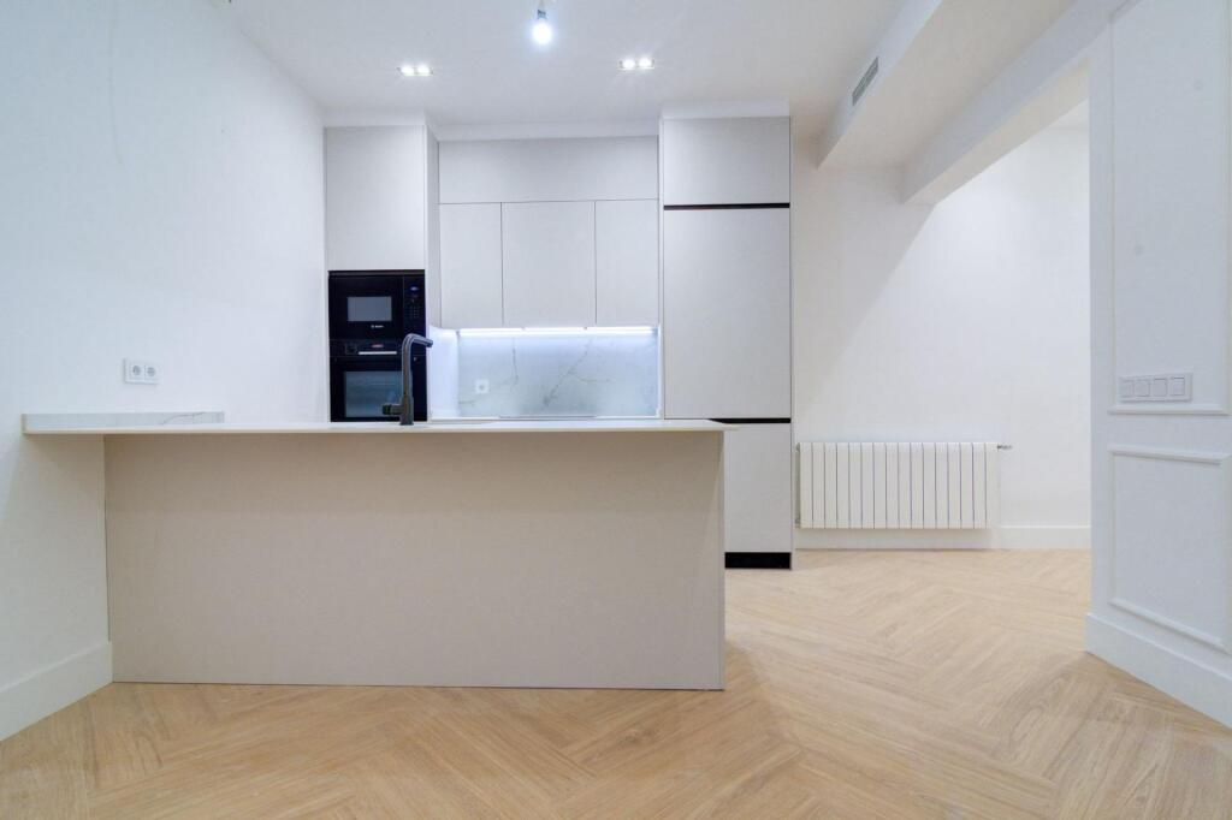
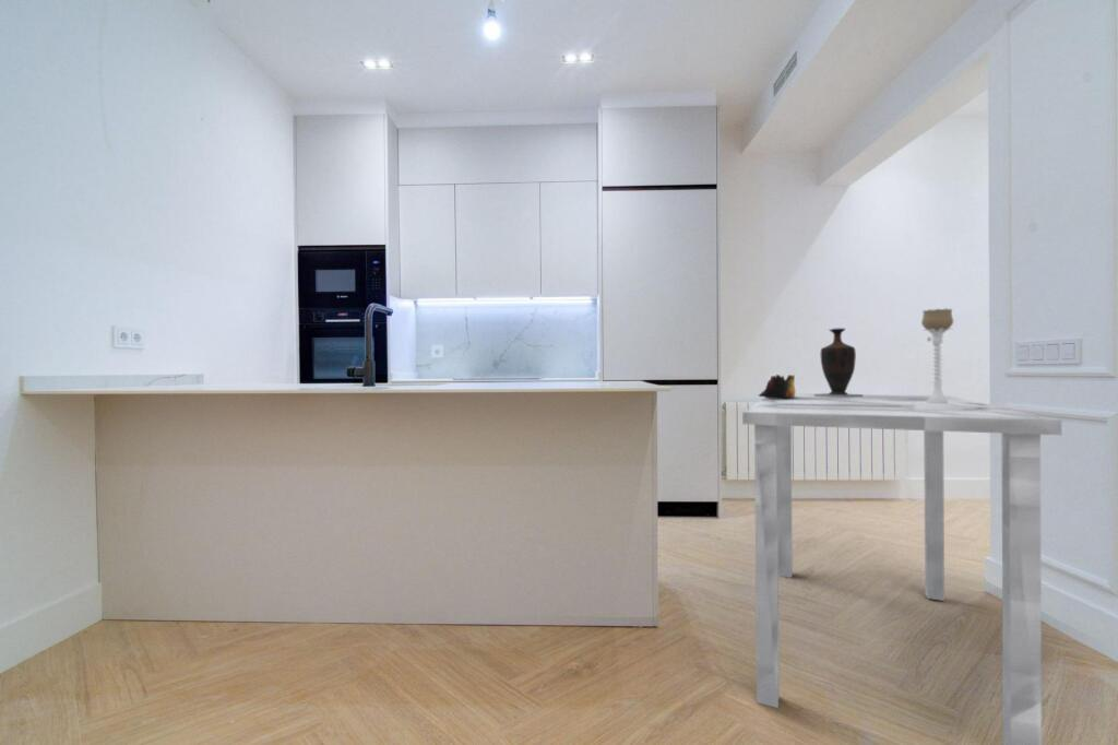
+ decorative bowl (778, 386)
+ candle holder (937, 358)
+ dining table (925, 520)
+ vase (837, 362)
